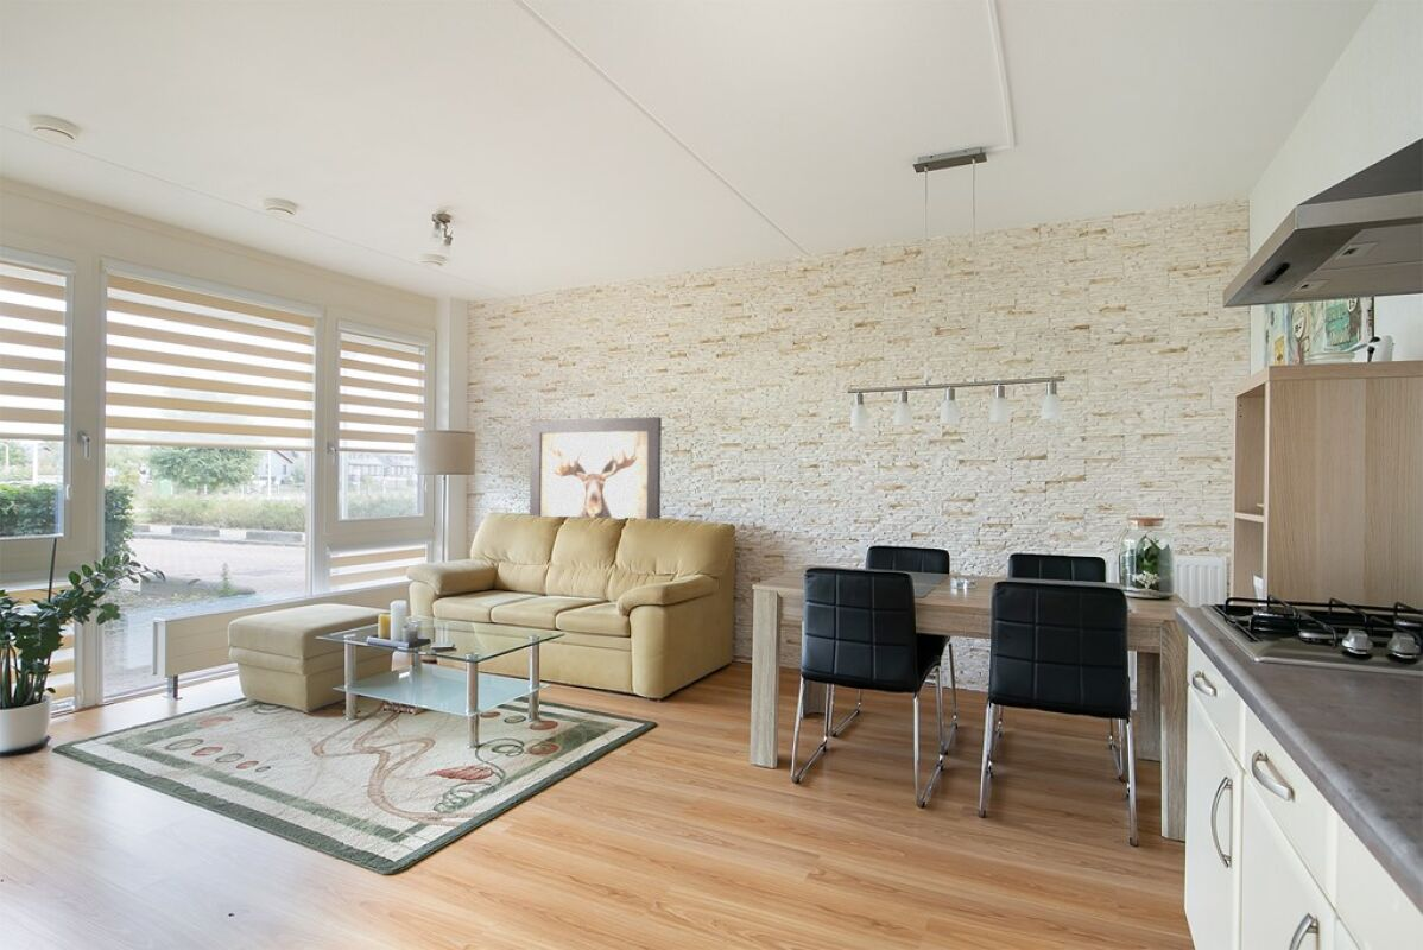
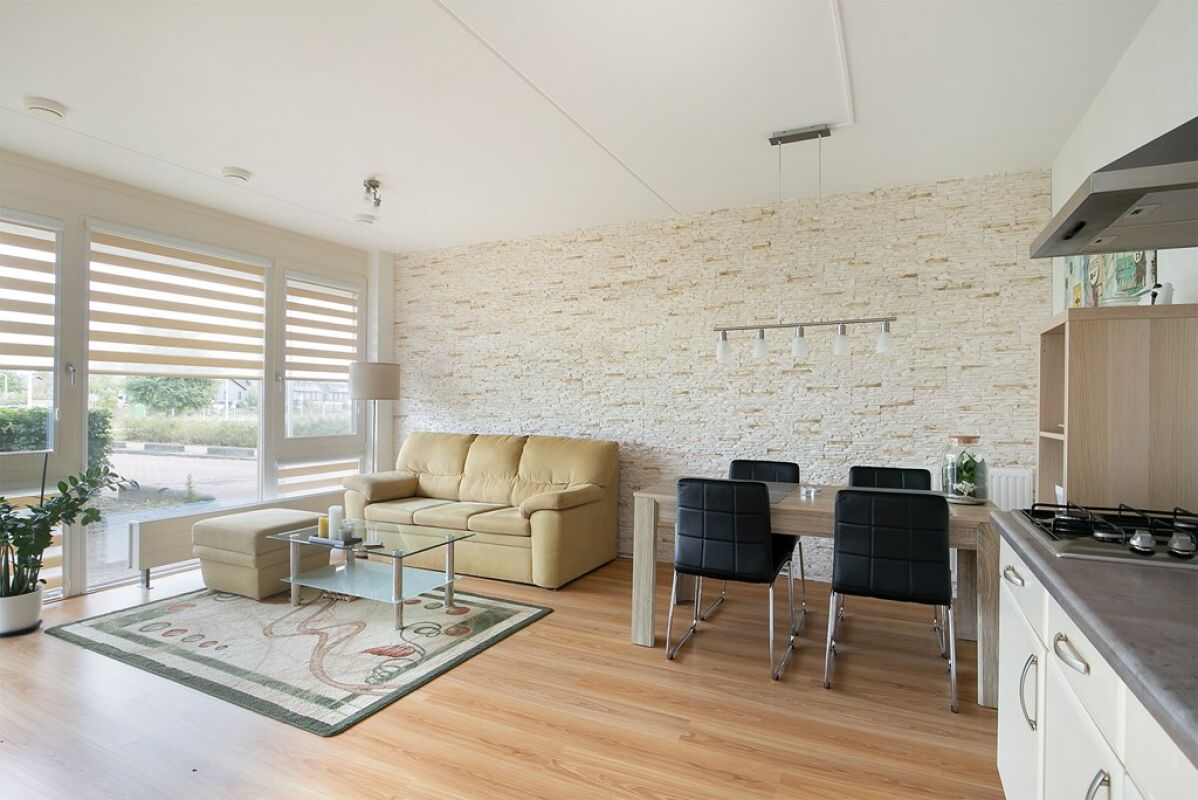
- wall art (592, 480)
